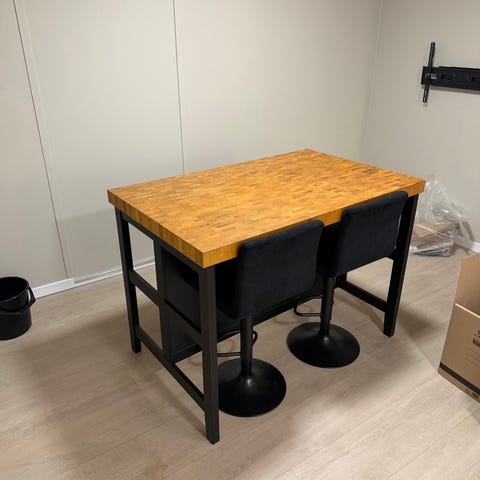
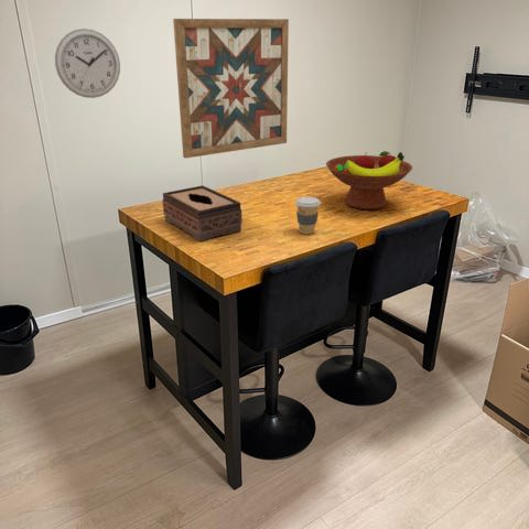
+ wall clock (88, 64)
+ wall art (236, 87)
+ fruit bowl (367, 176)
+ tissue box (201, 212)
+ coffee cup (306, 216)
